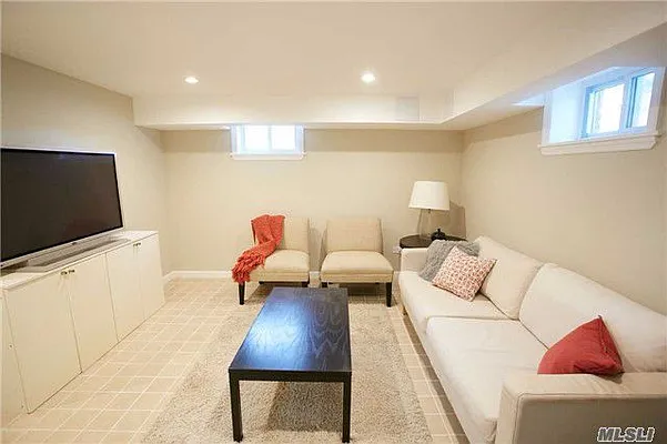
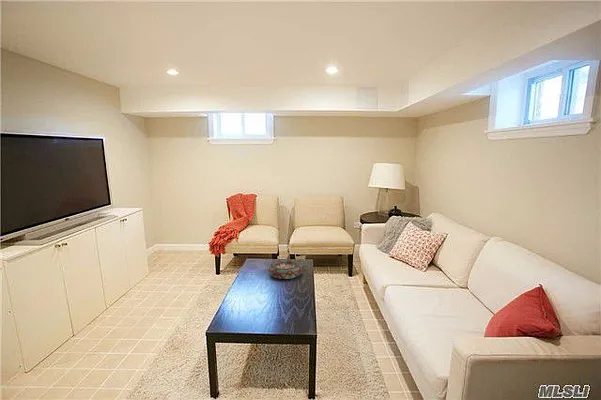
+ decorative bowl (285, 269)
